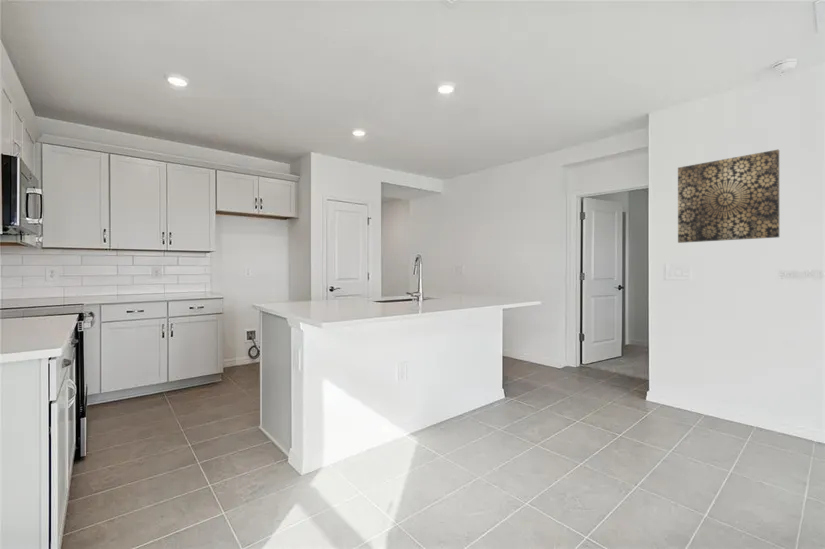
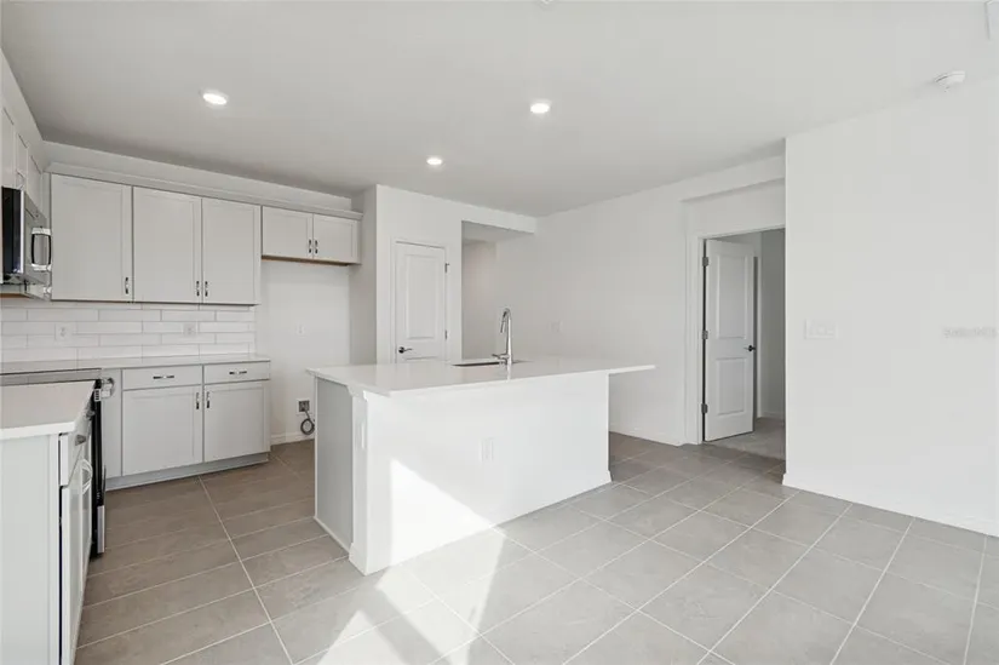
- wall art (724, 199)
